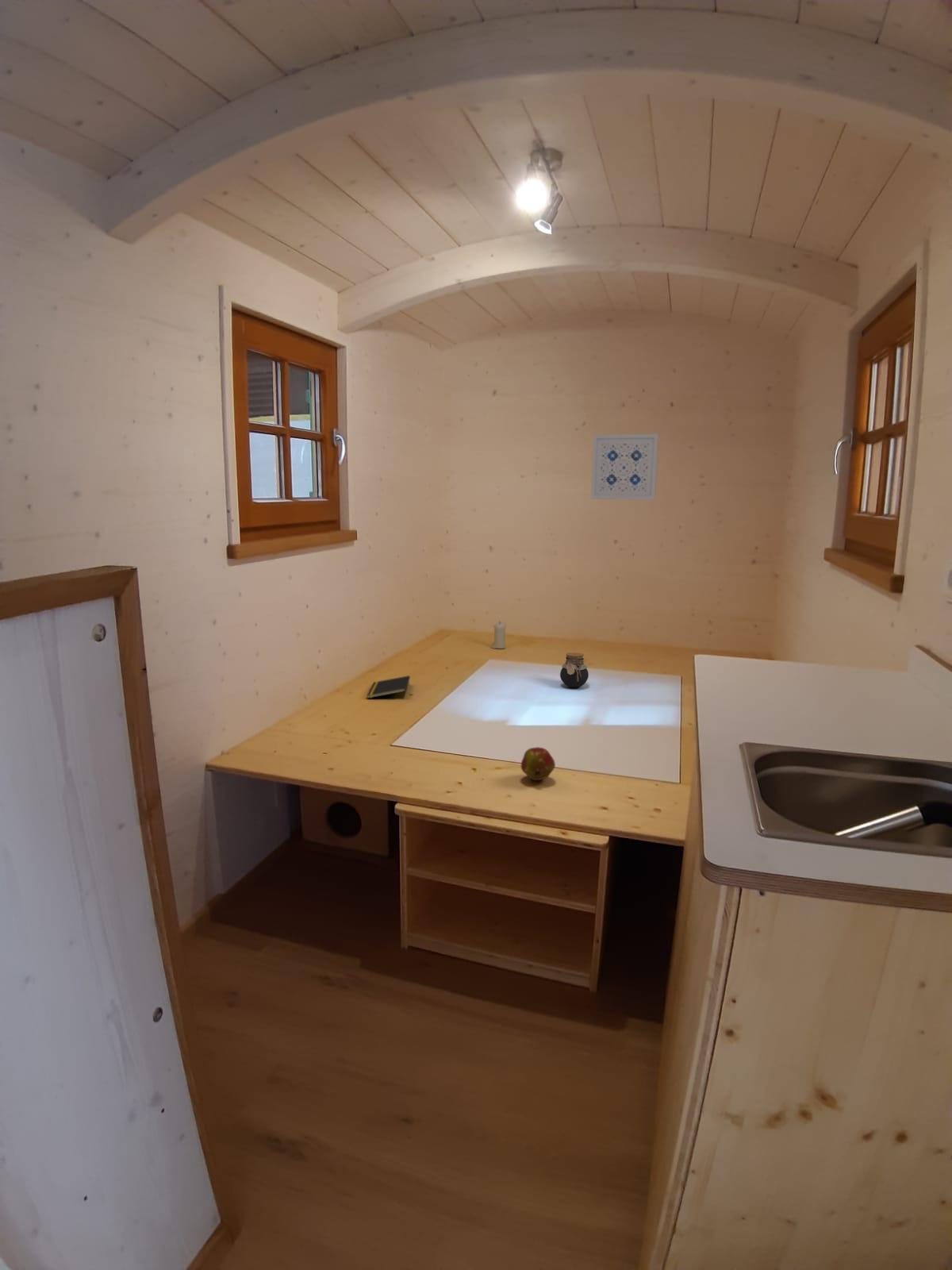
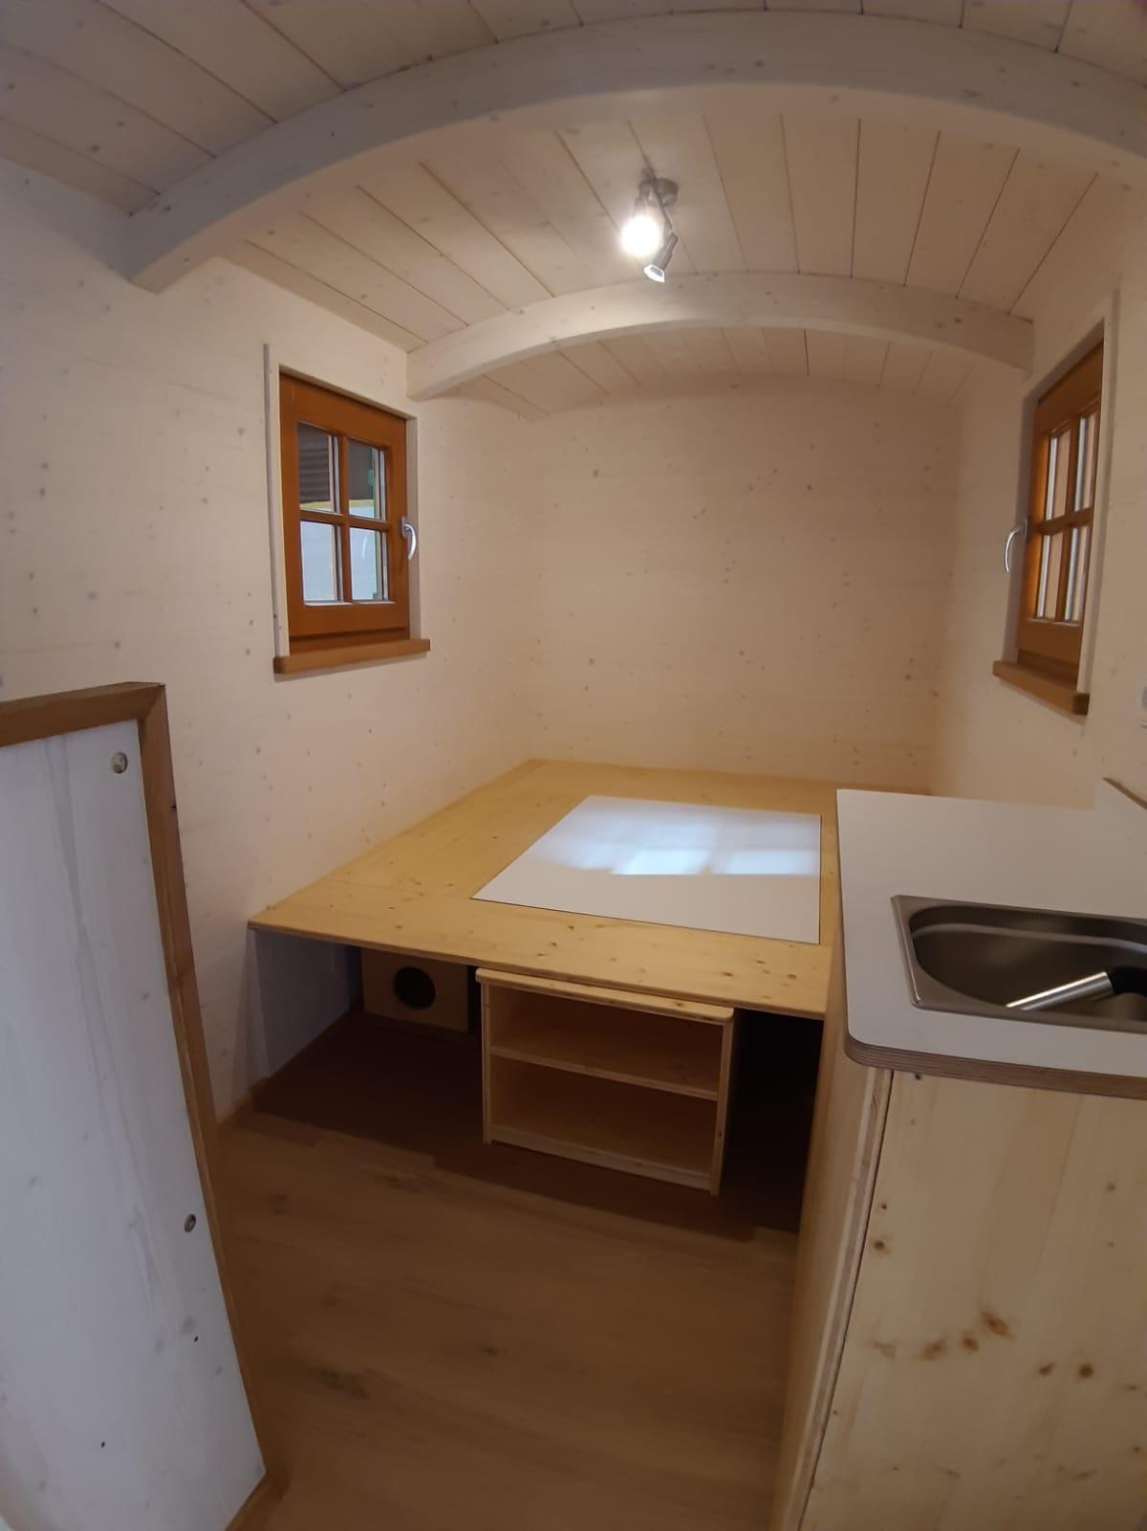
- jar (574, 671)
- wall art (624, 467)
- candle (498, 634)
- notepad (389, 687)
- fruit (538, 765)
